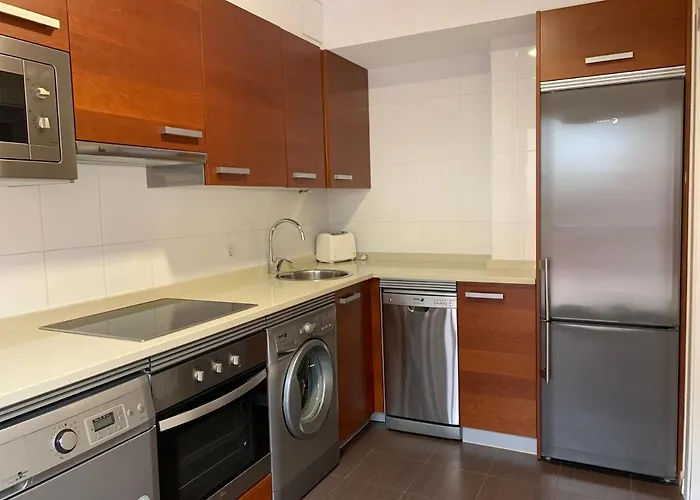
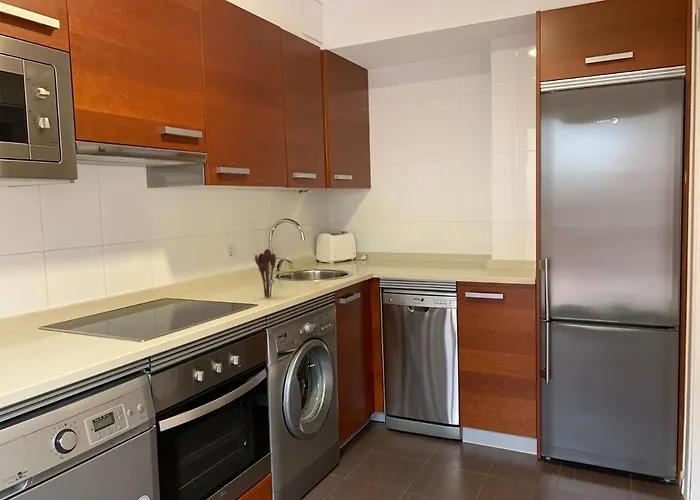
+ utensil holder (266, 273)
